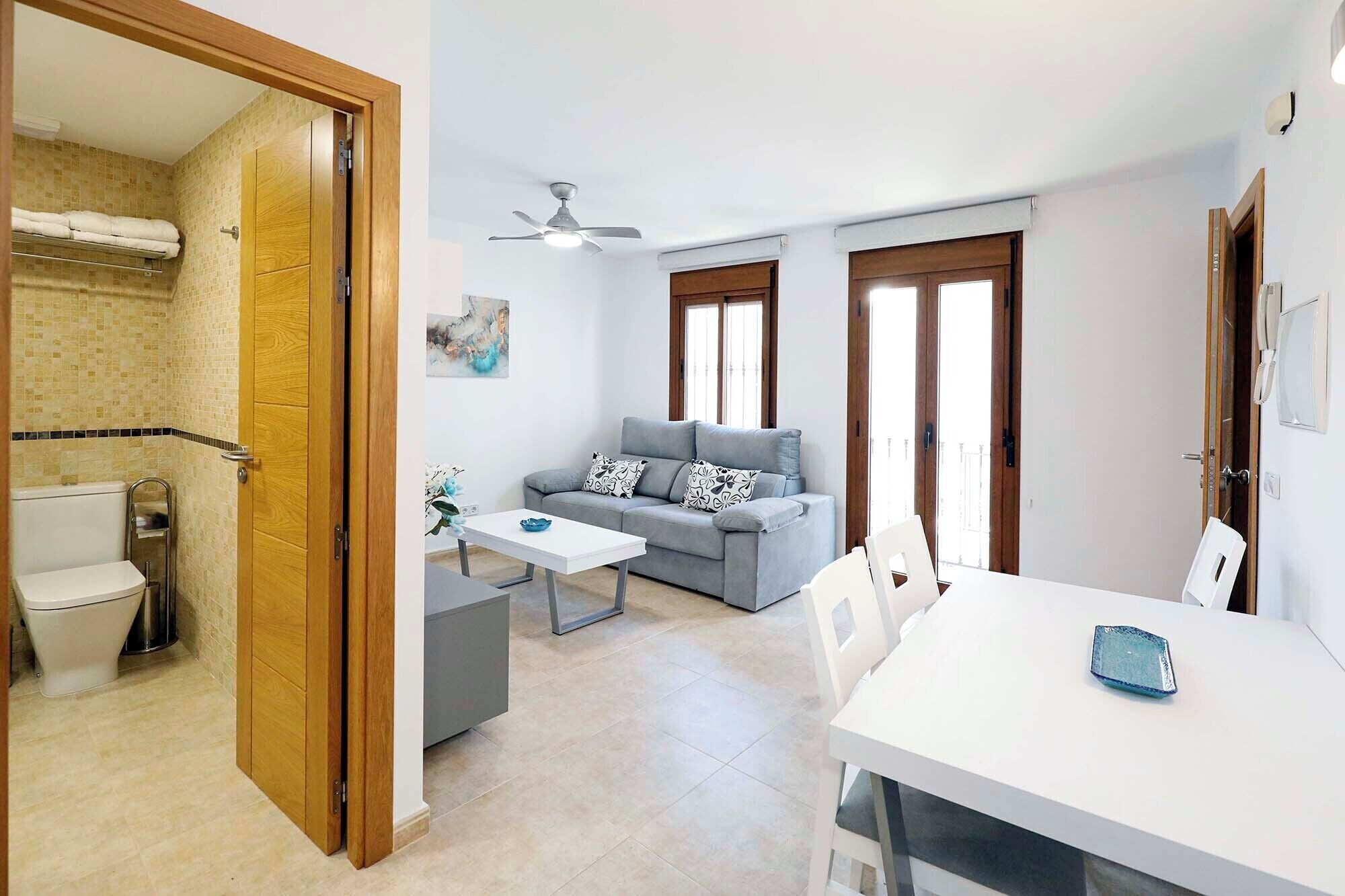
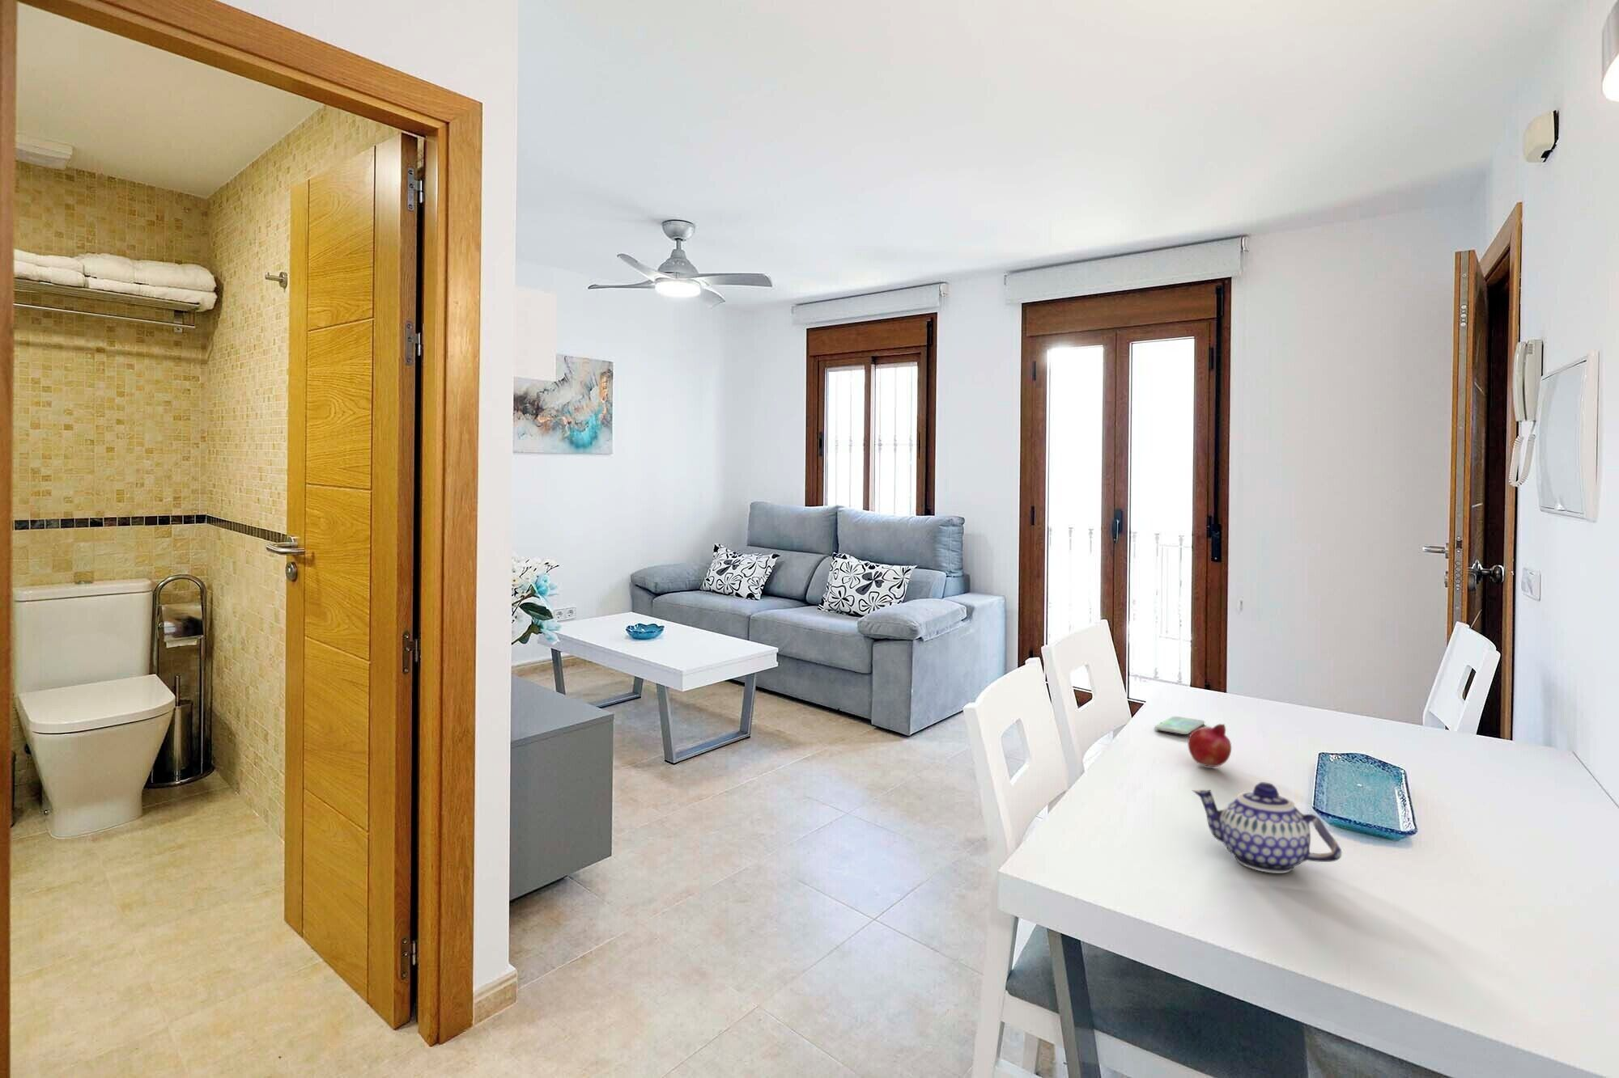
+ teapot (1263, 823)
+ smartphone (1180, 724)
+ fruit (1209, 744)
